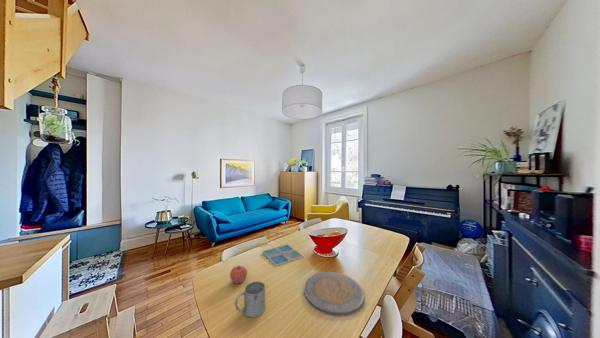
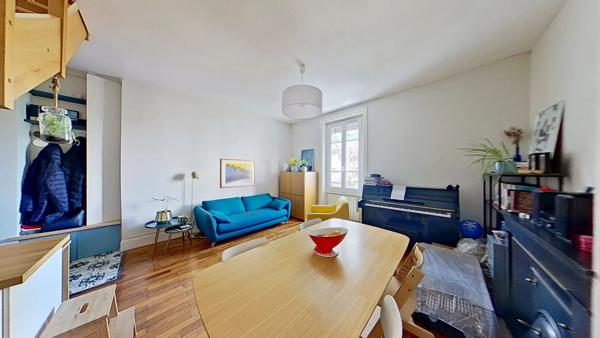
- plate (333, 290)
- drink coaster (282, 254)
- mug (250, 299)
- apple (238, 273)
